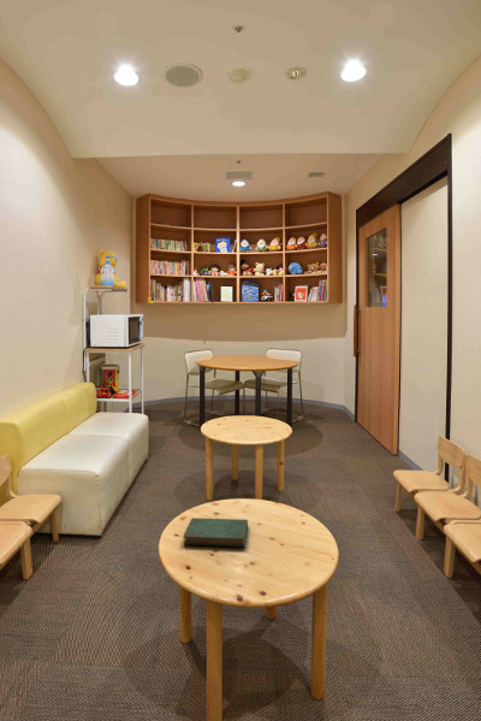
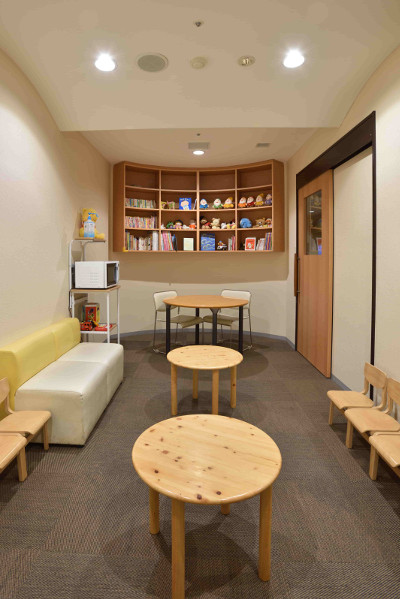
- book (216, 531)
